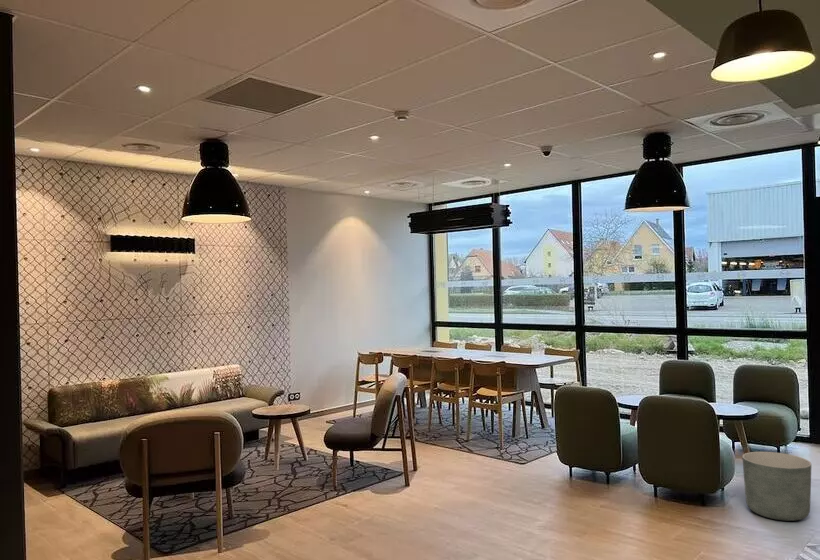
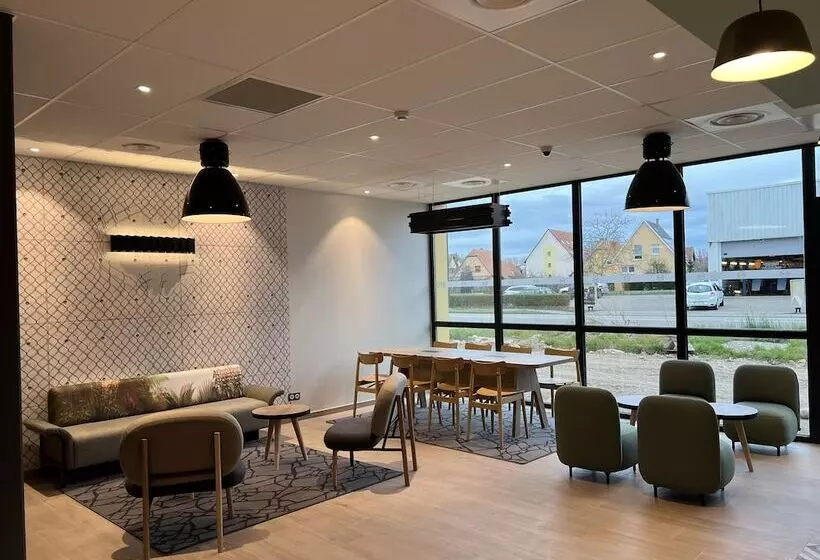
- planter (776, 486)
